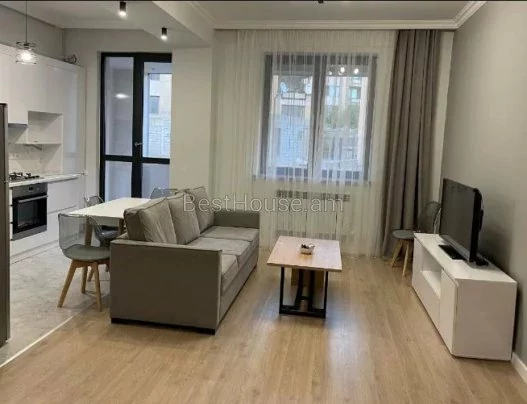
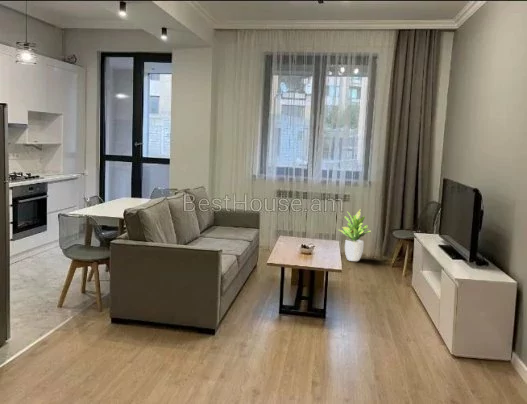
+ potted plant (354, 234)
